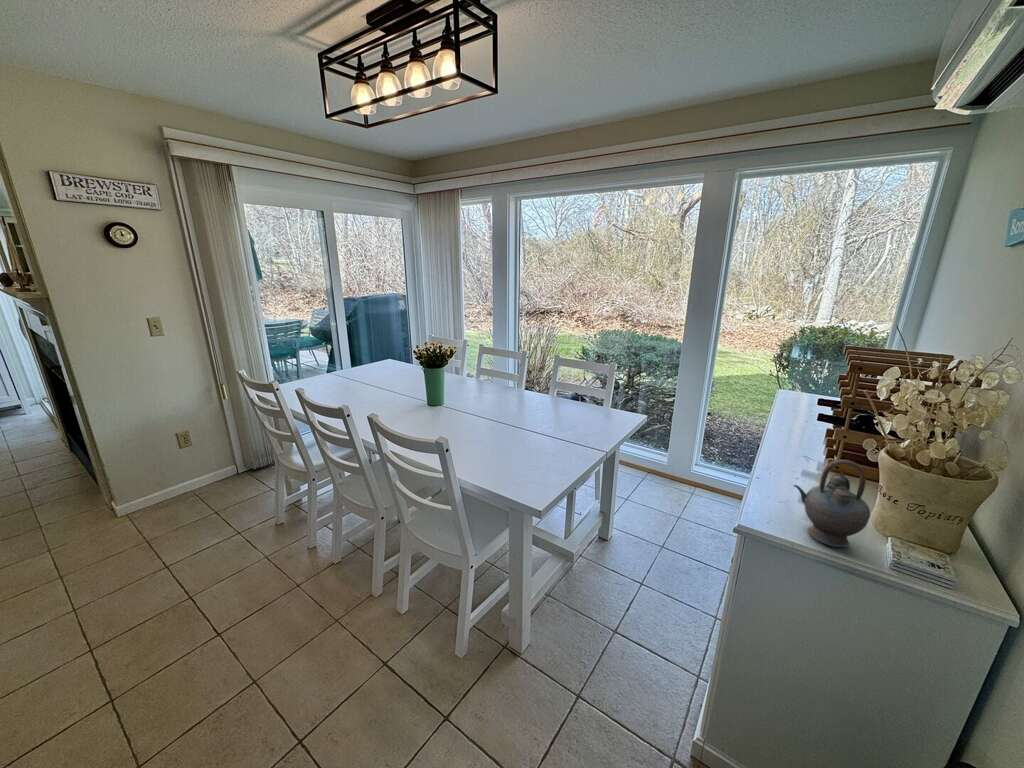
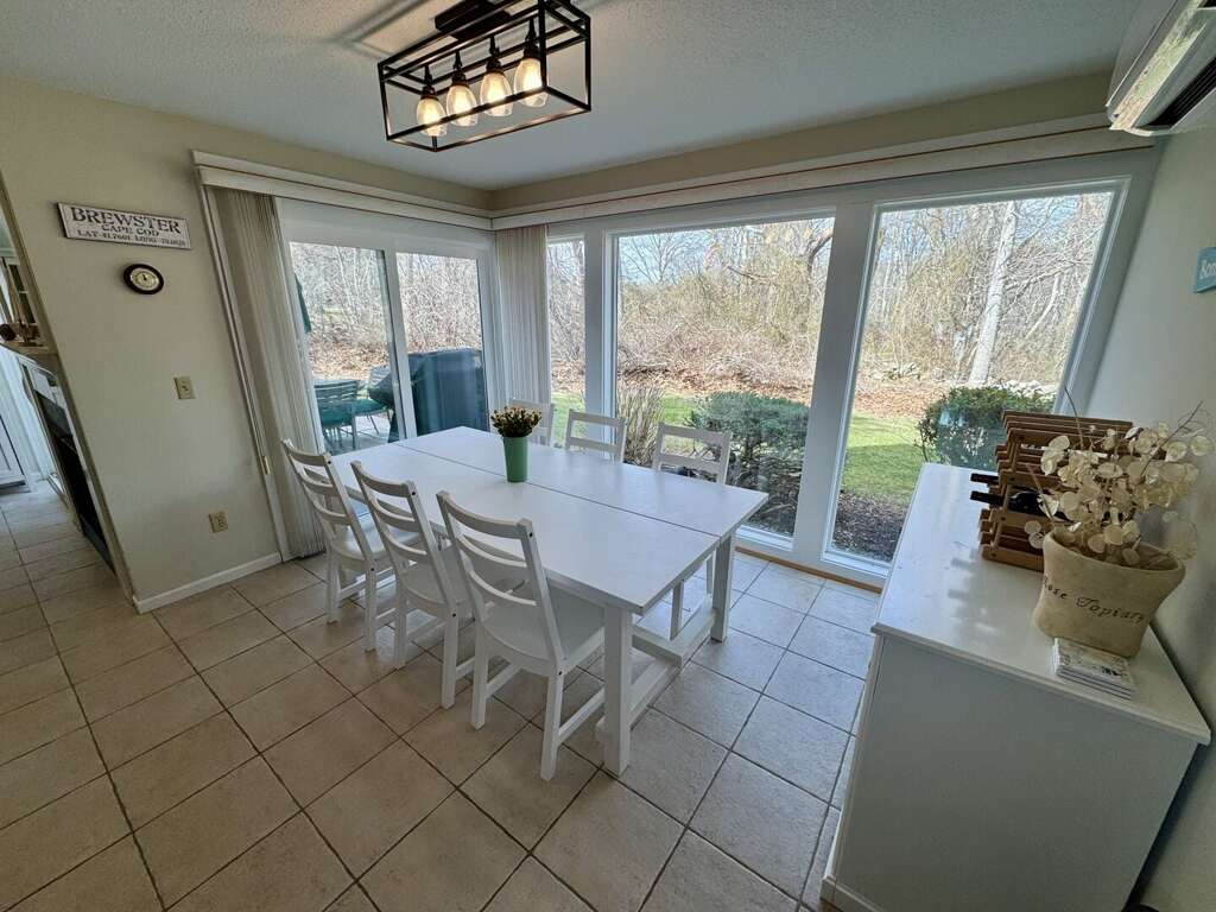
- teapot (830, 498)
